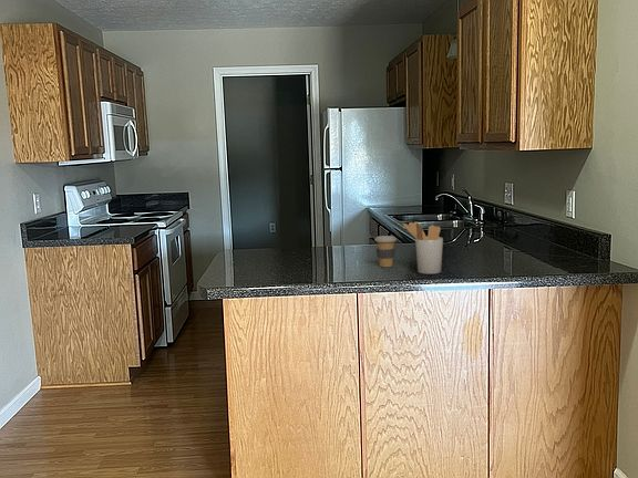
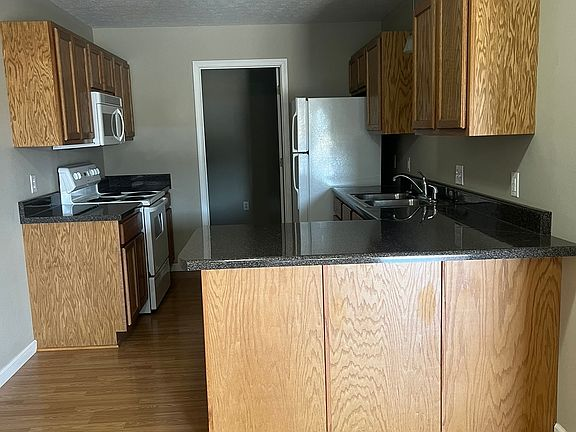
- coffee cup (385, 251)
- utensil holder (423, 246)
